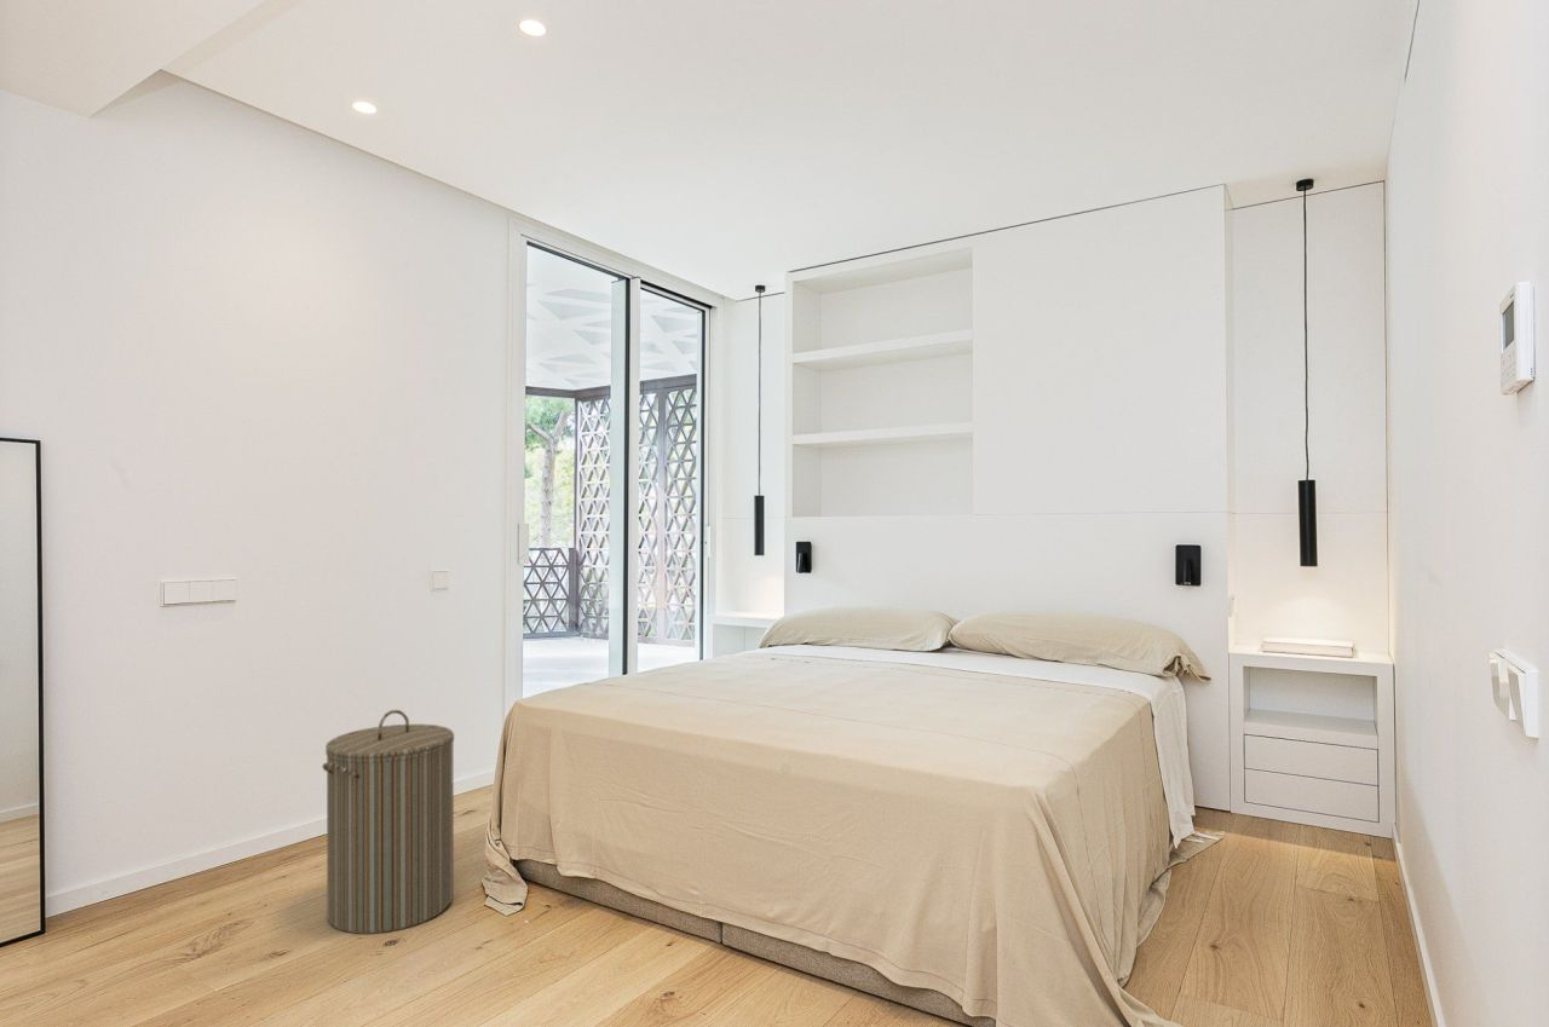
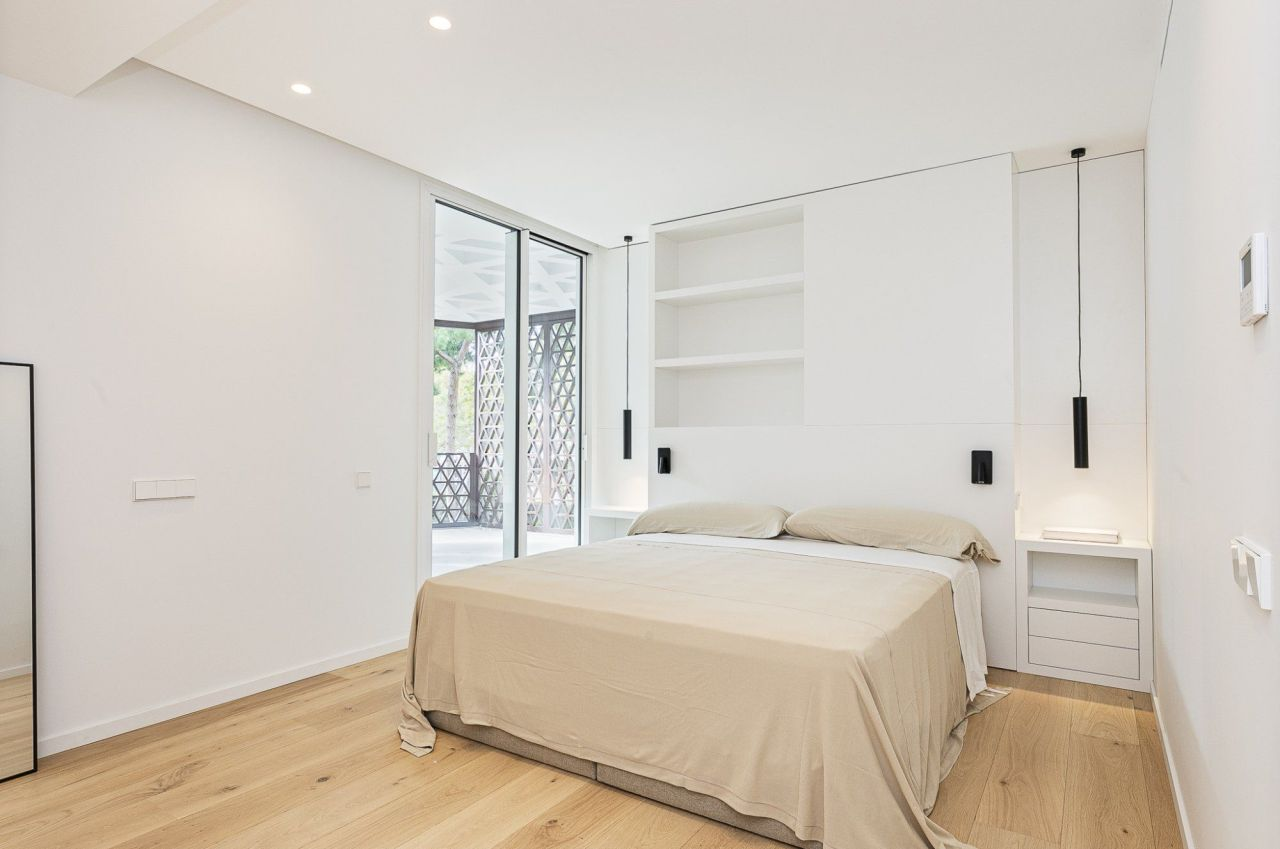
- laundry hamper (391, 808)
